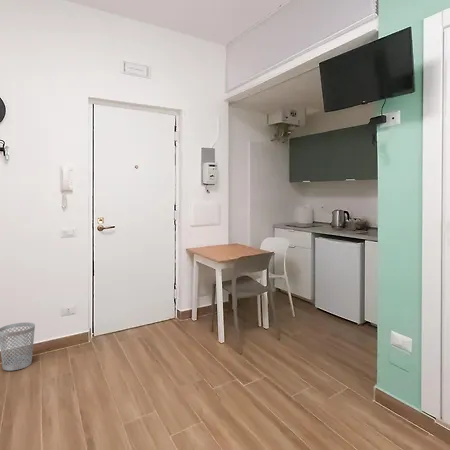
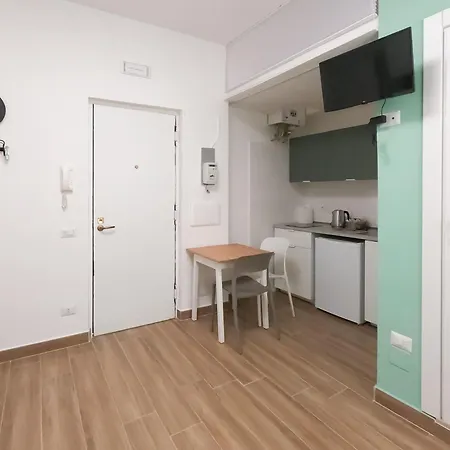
- wastebasket (17, 346)
